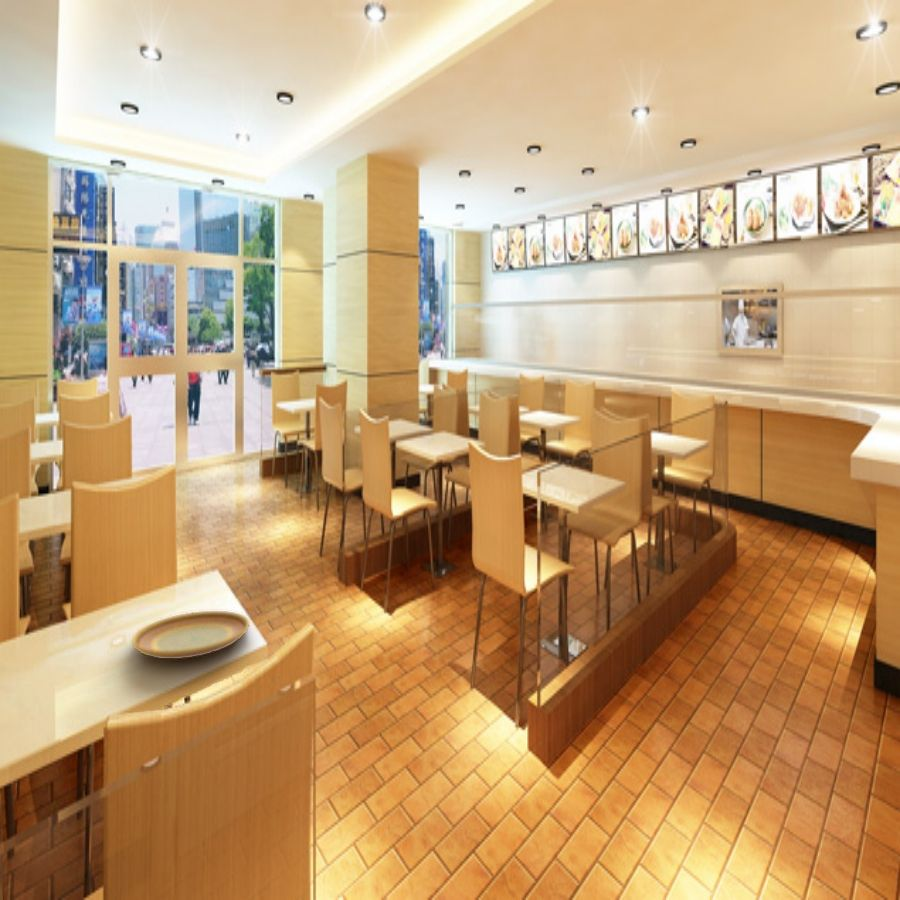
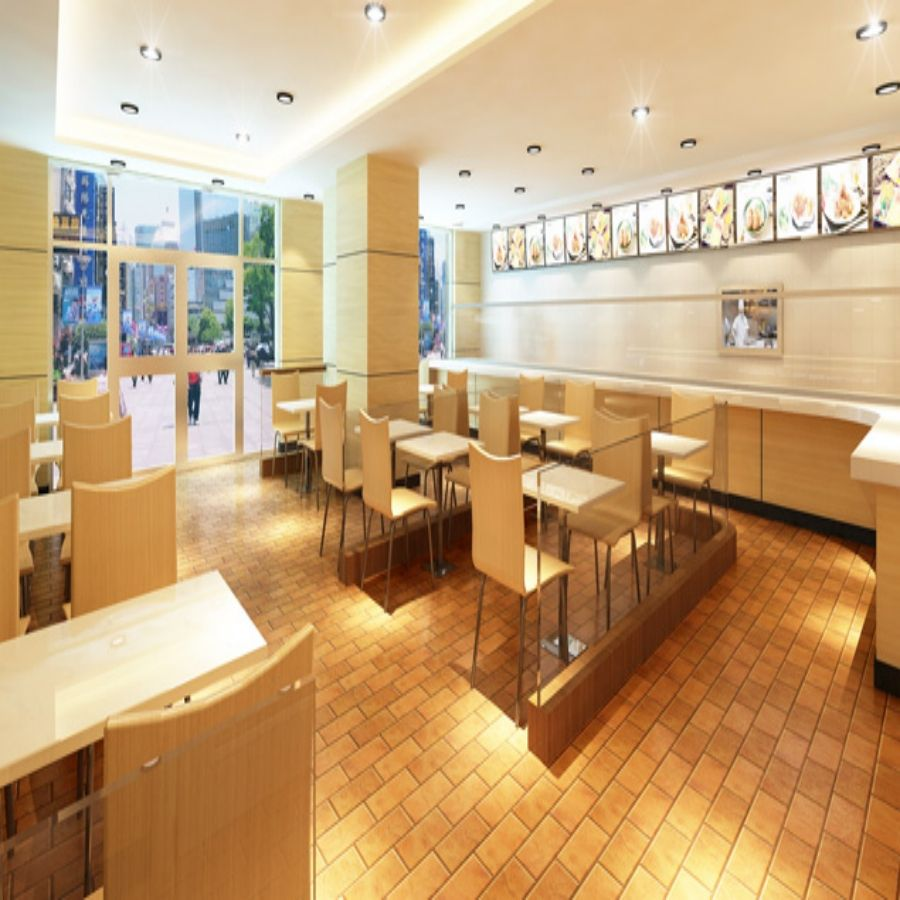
- plate (193, 636)
